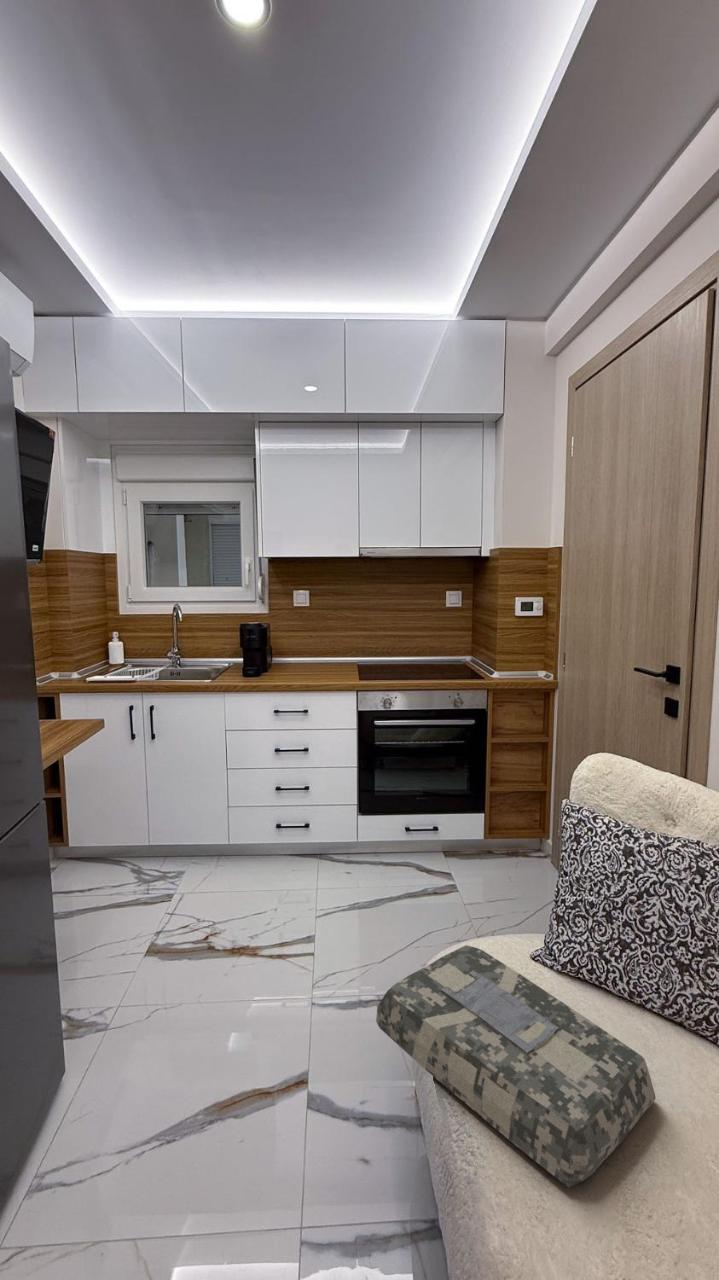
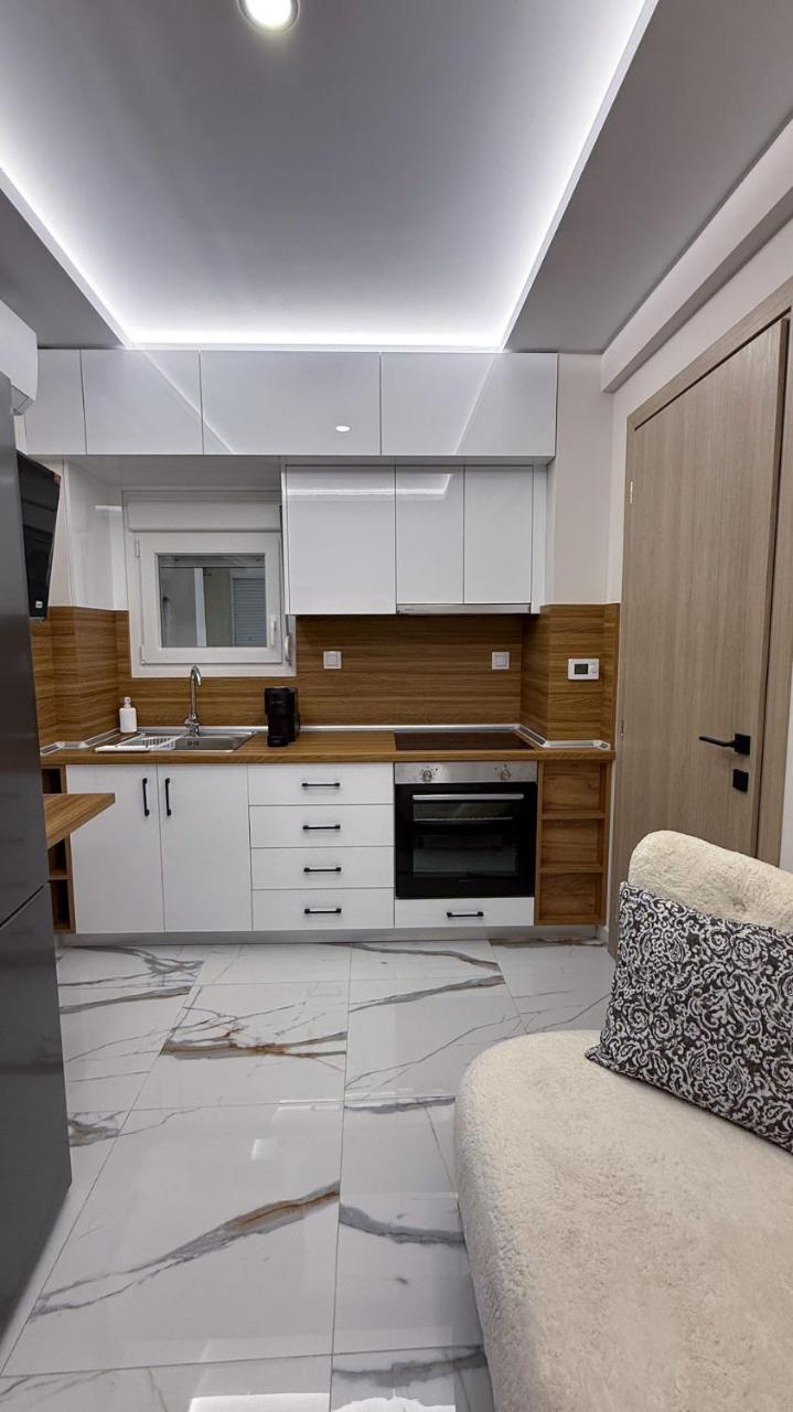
- cushion (508, 1036)
